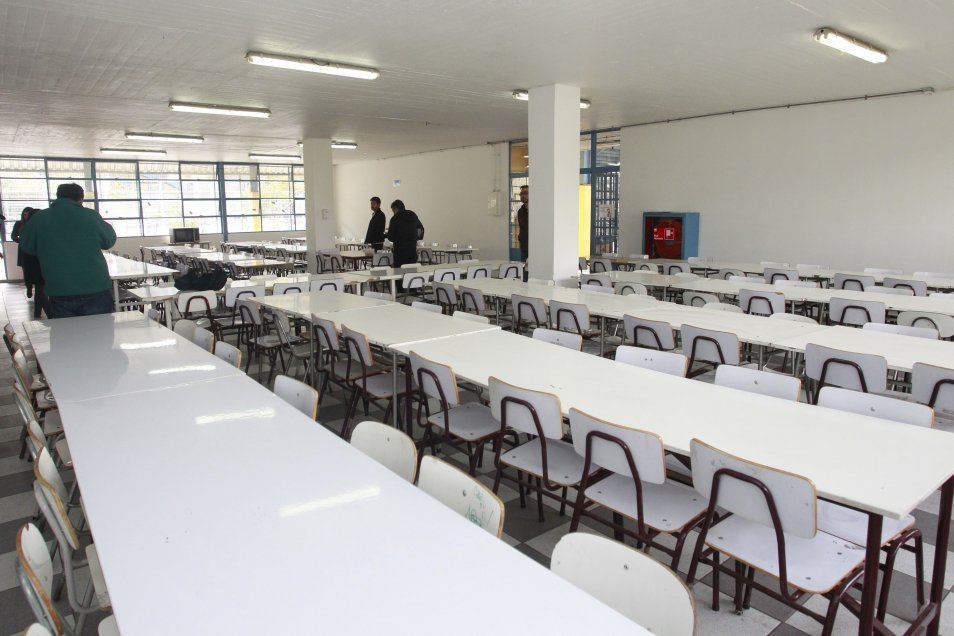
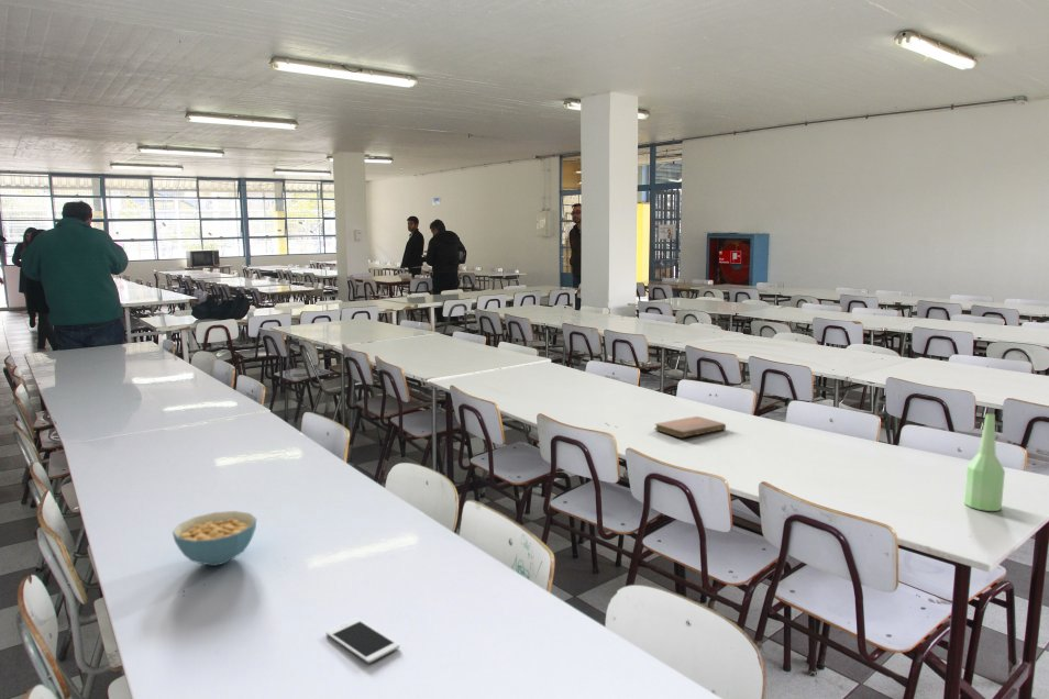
+ bottle (986, 459)
+ cereal bowl (217, 543)
+ cell phone (362, 639)
+ notebook (689, 426)
